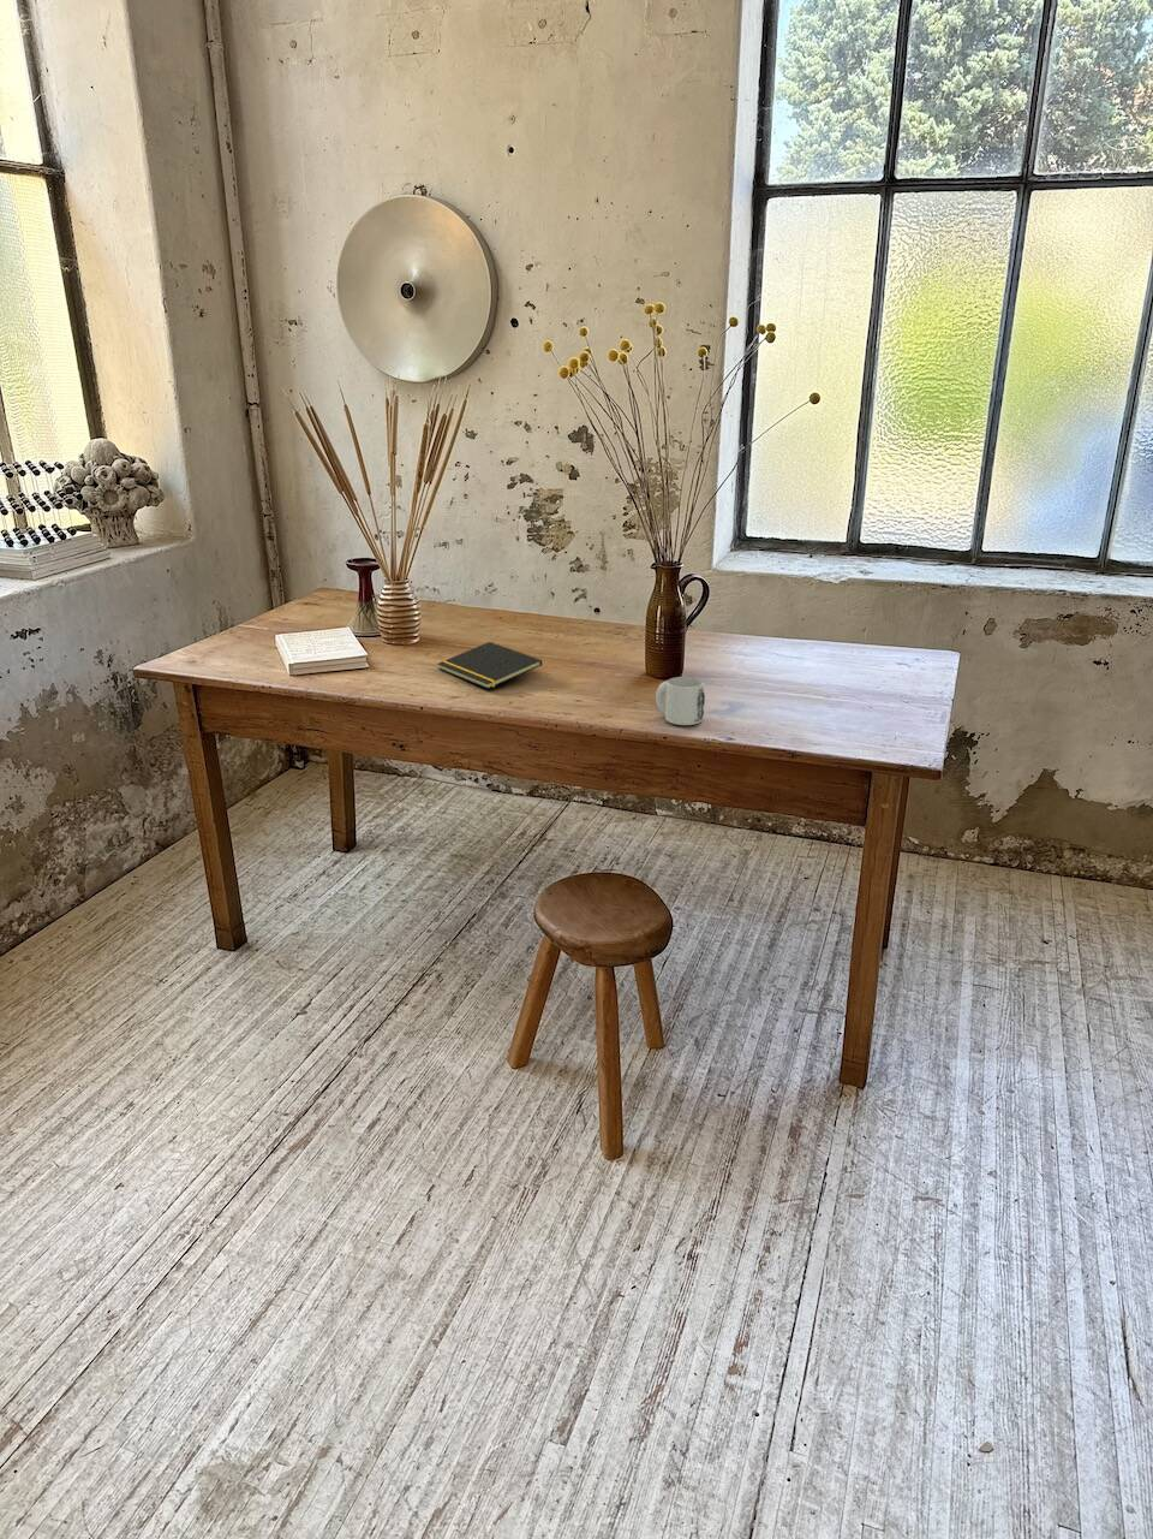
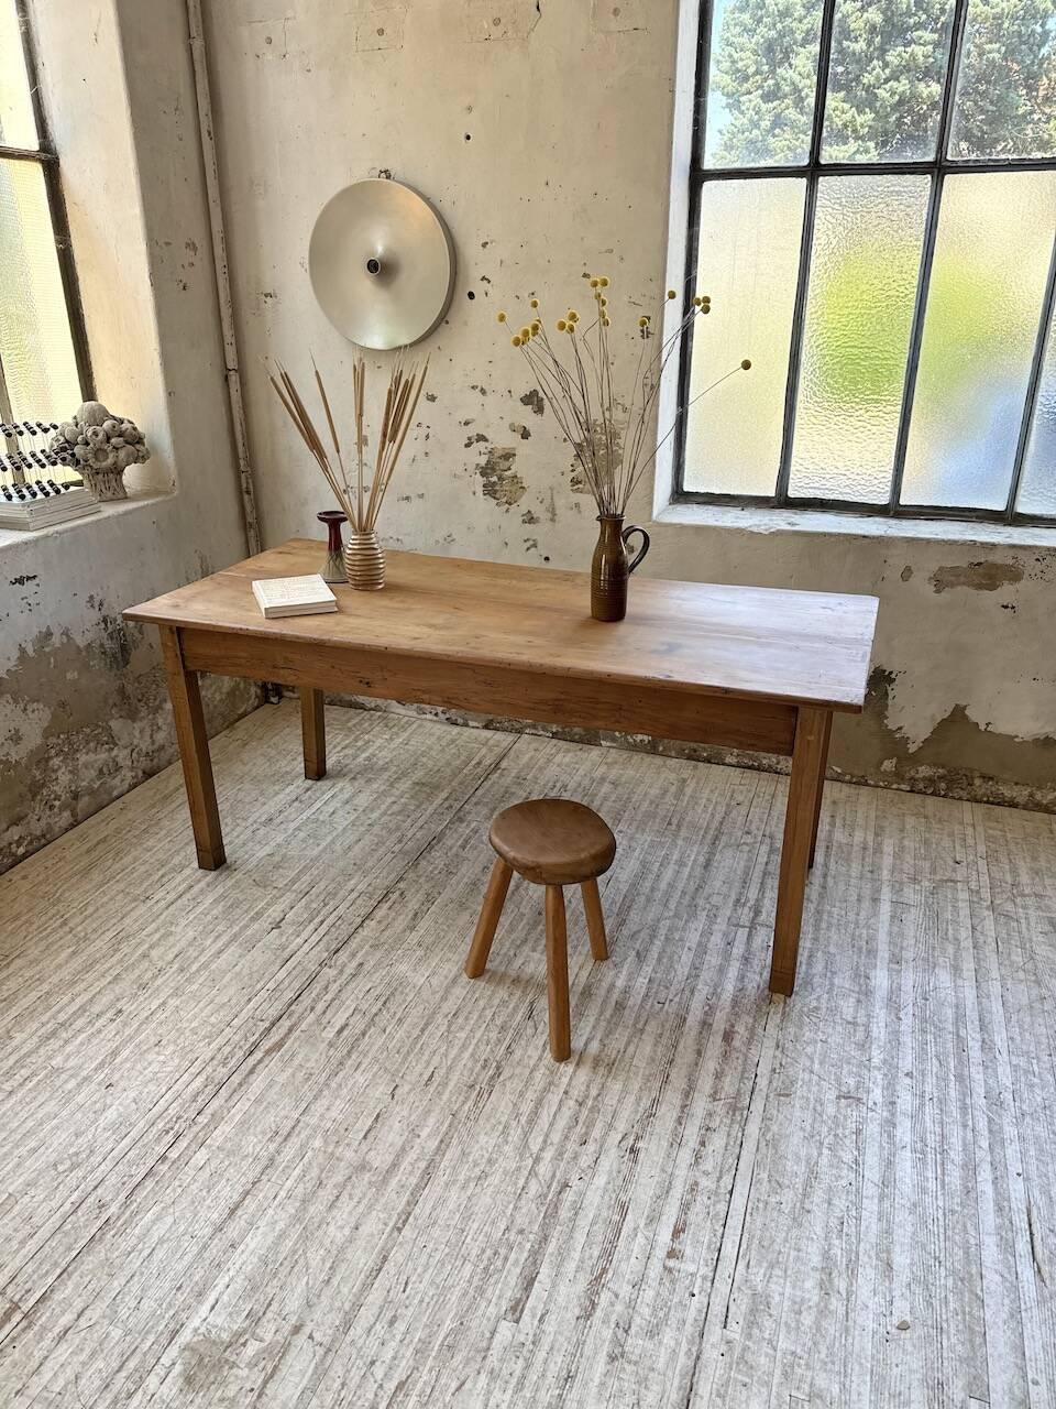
- notepad (489, 664)
- mug (678, 699)
